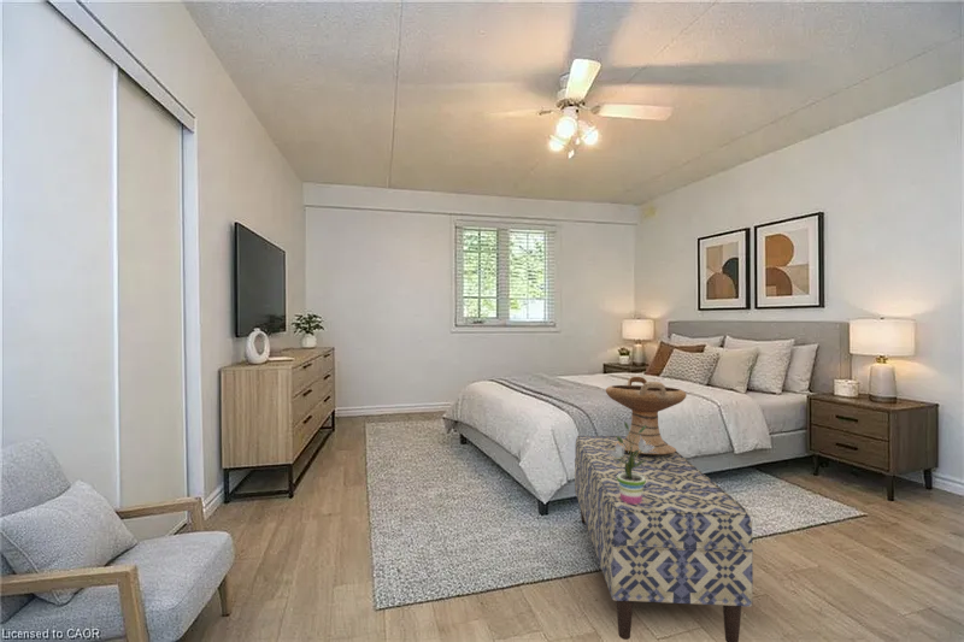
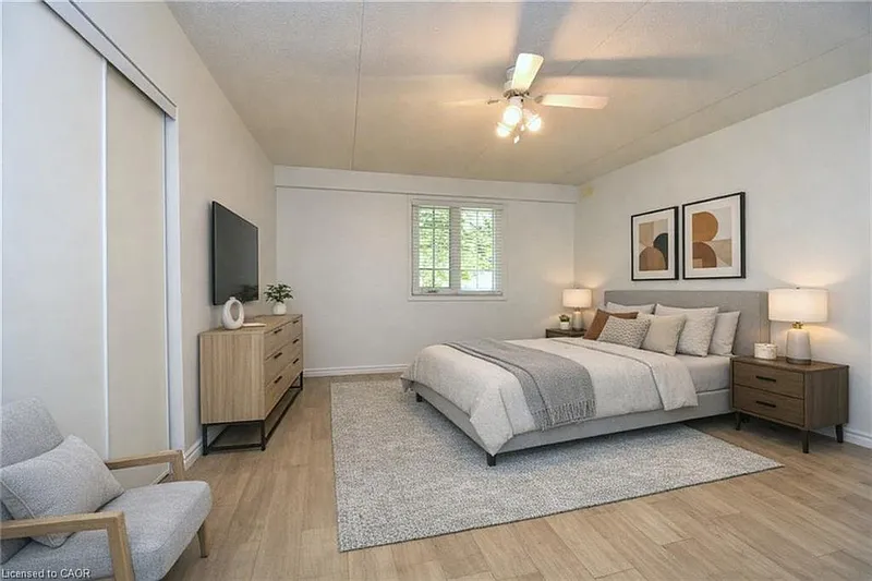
- decorative bowl (645, 414)
- bench (641, 516)
- potted plant (630, 457)
